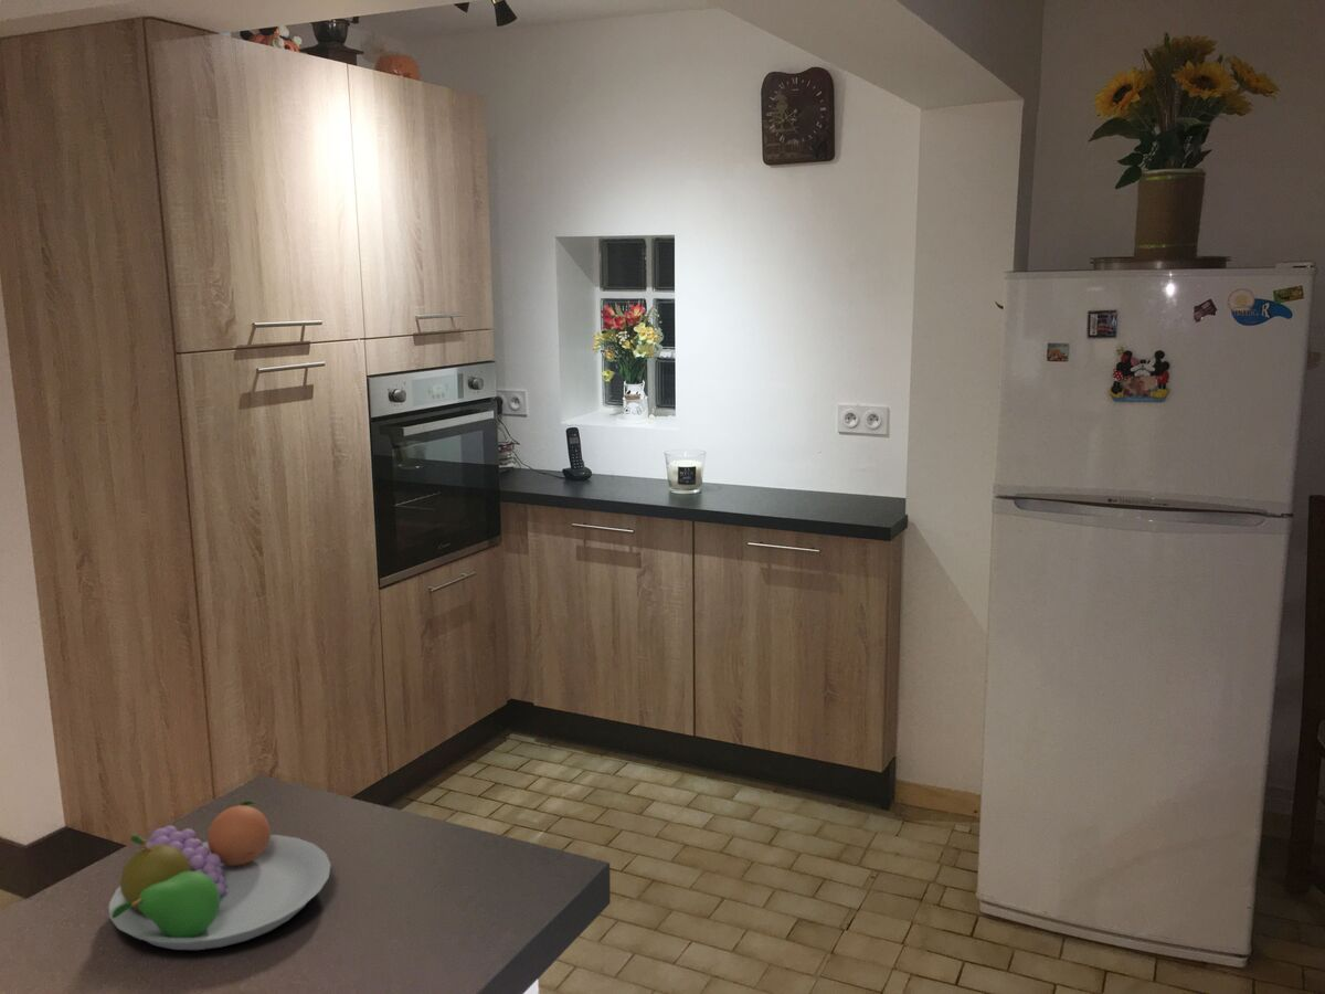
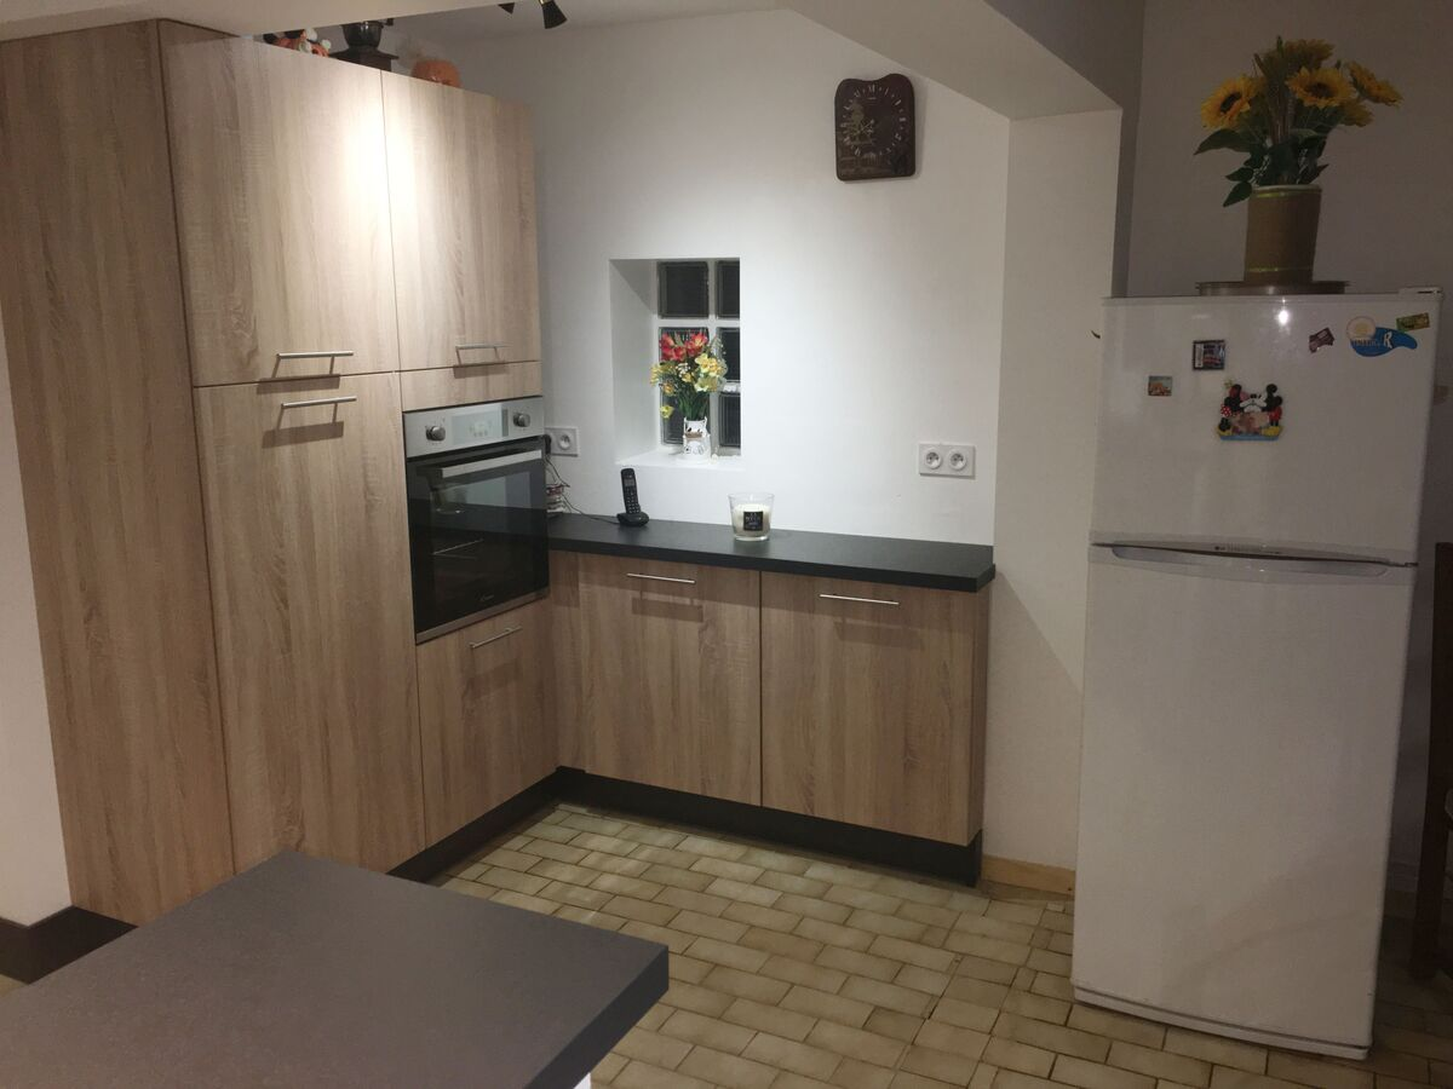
- fruit bowl (213, 868)
